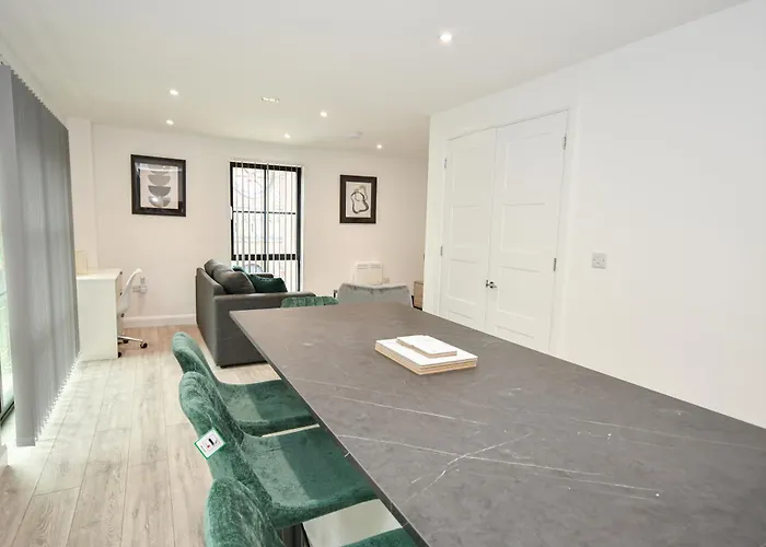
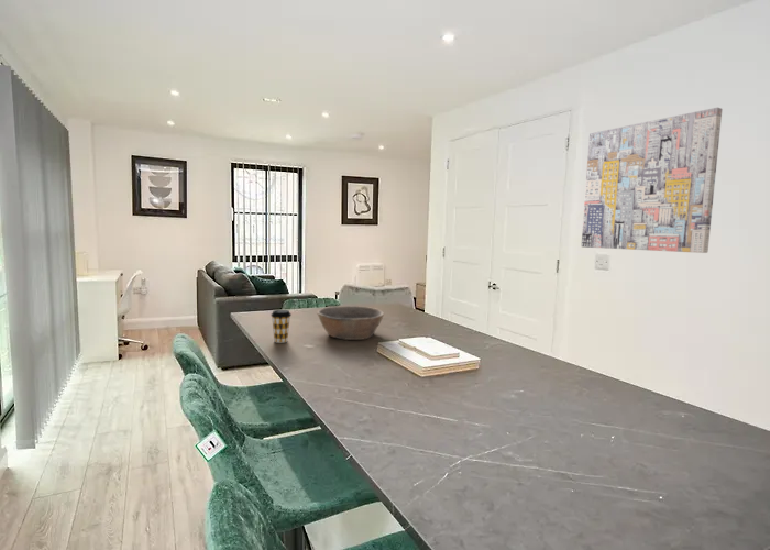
+ coffee cup (280, 326)
+ wall art (641, 186)
+ bowl (350, 322)
